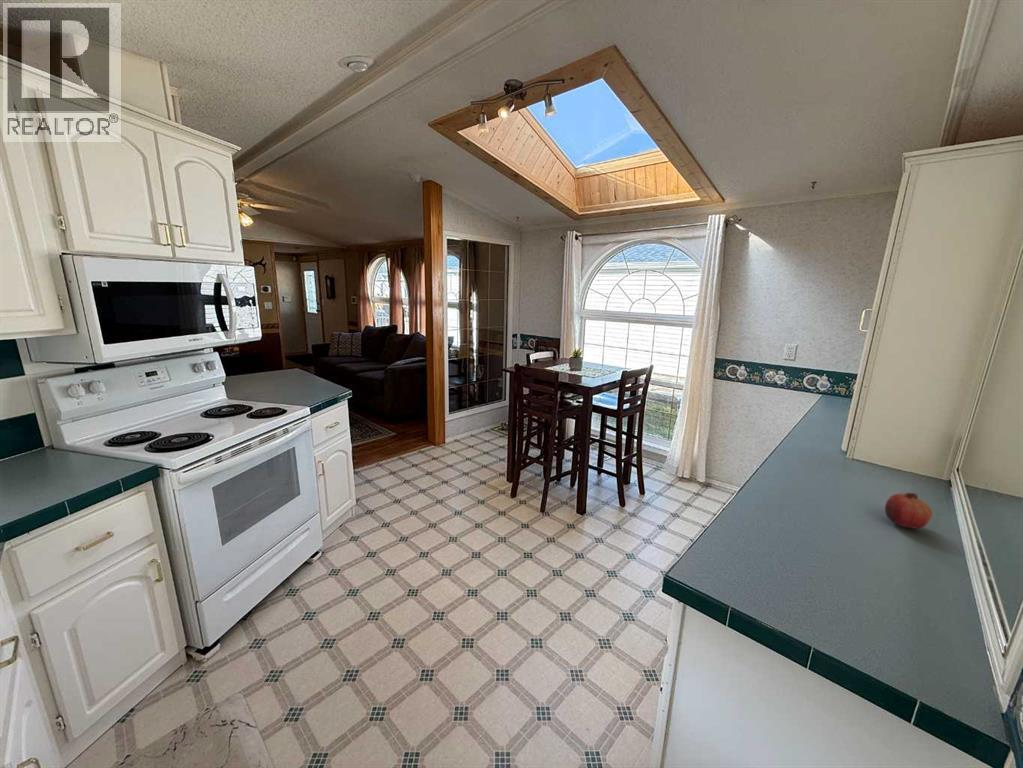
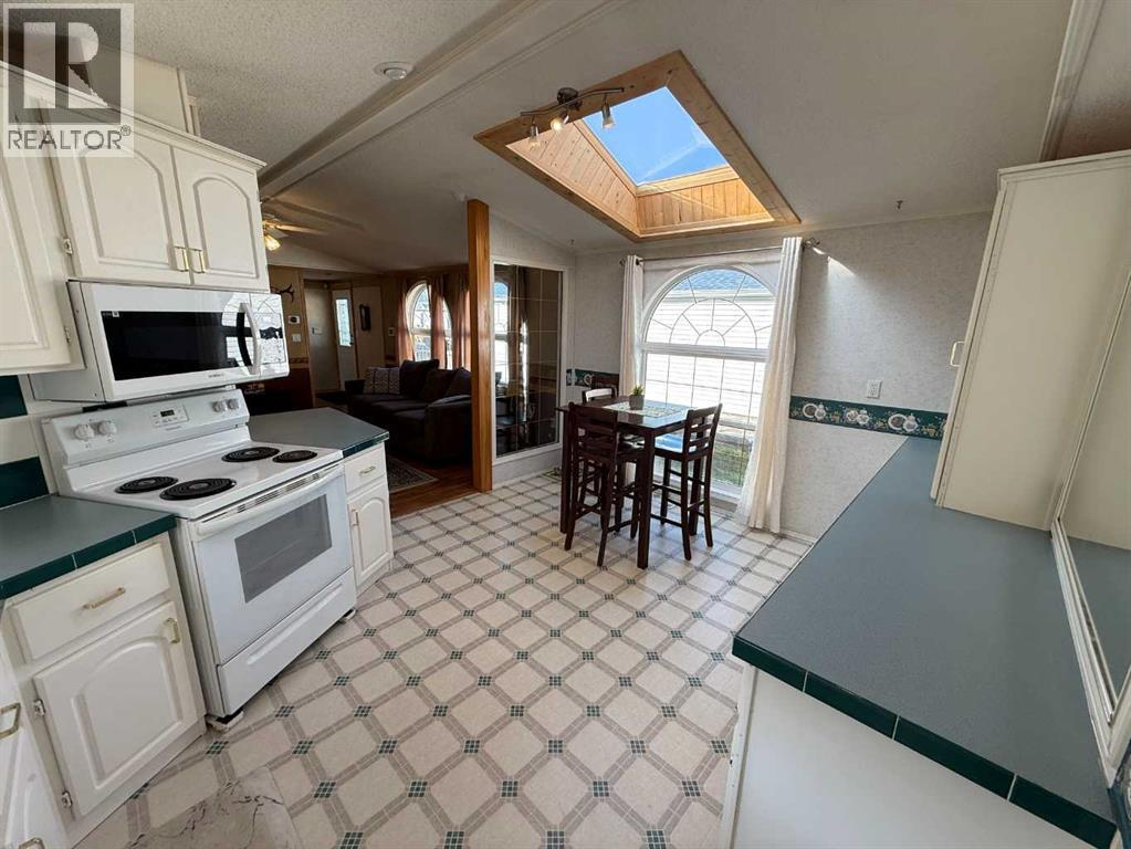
- fruit (907, 509)
